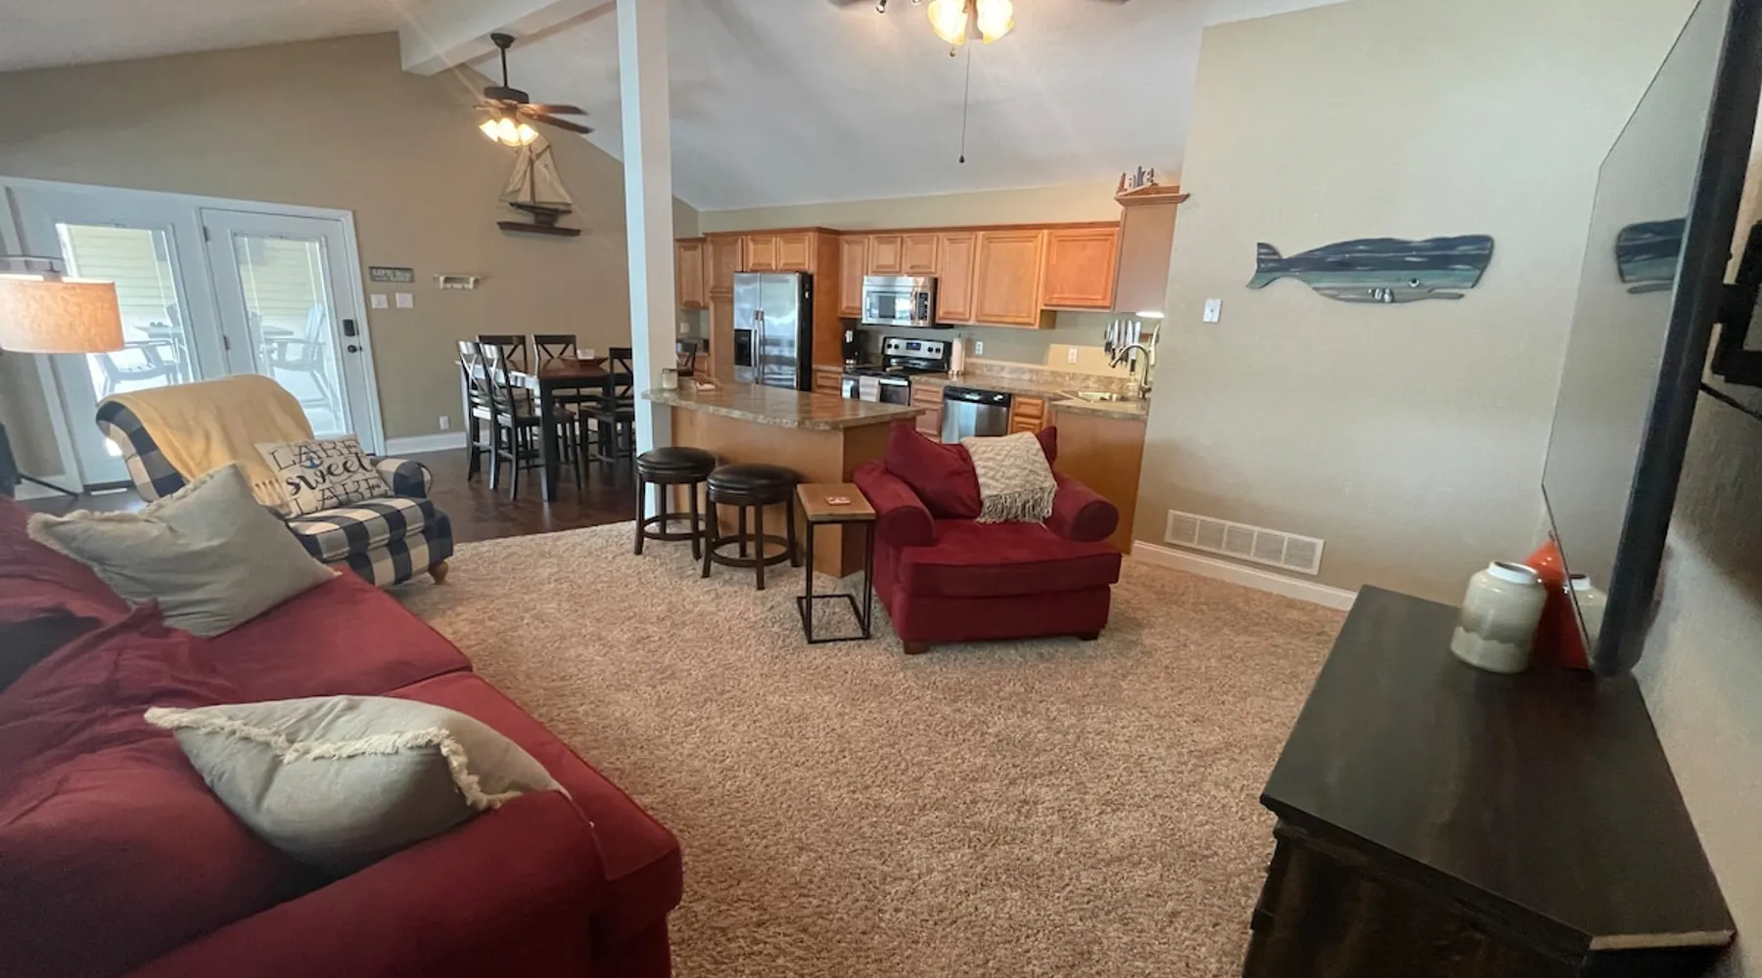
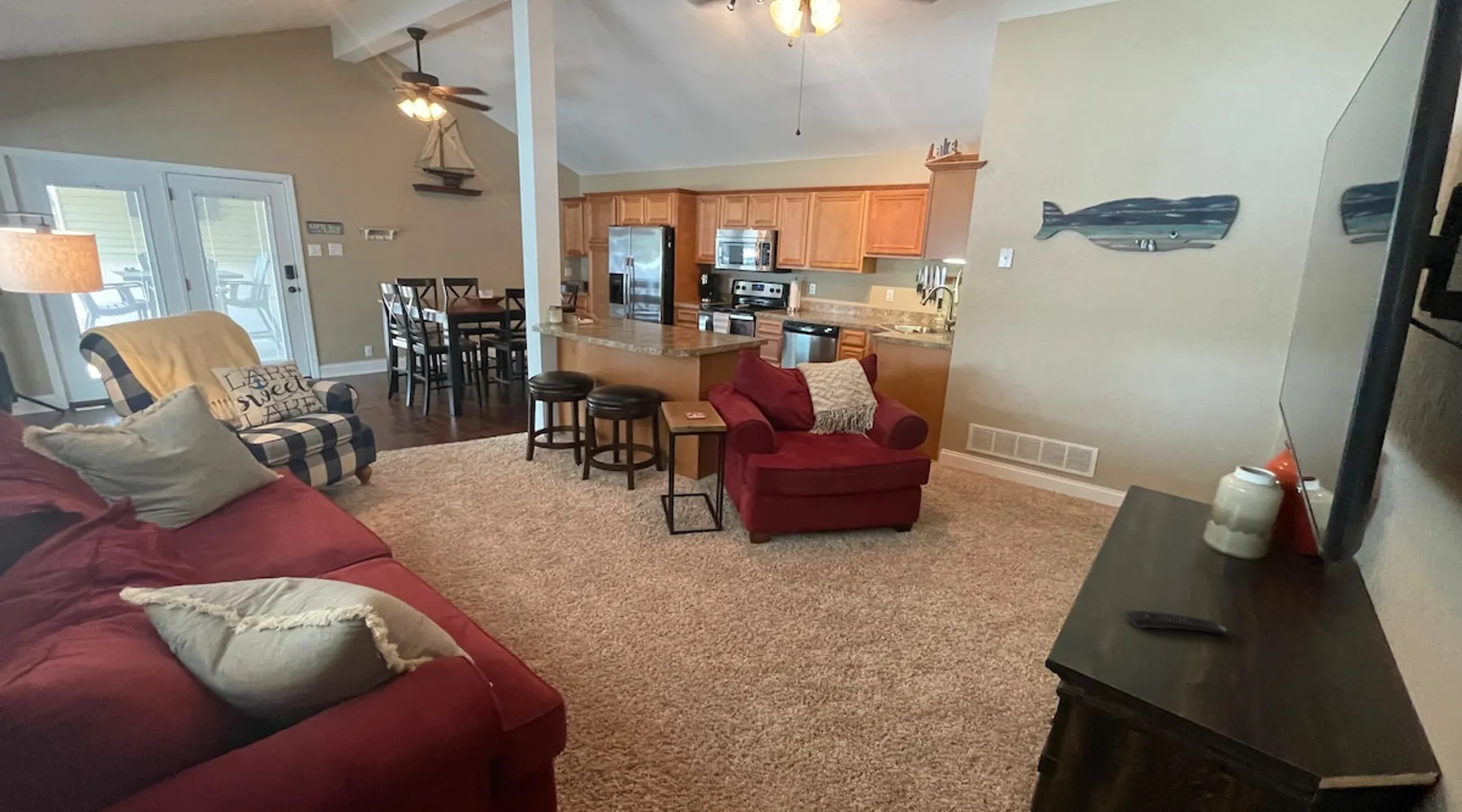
+ remote control (1177, 622)
